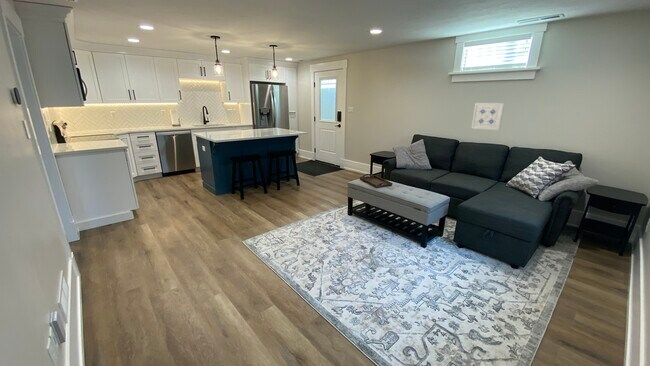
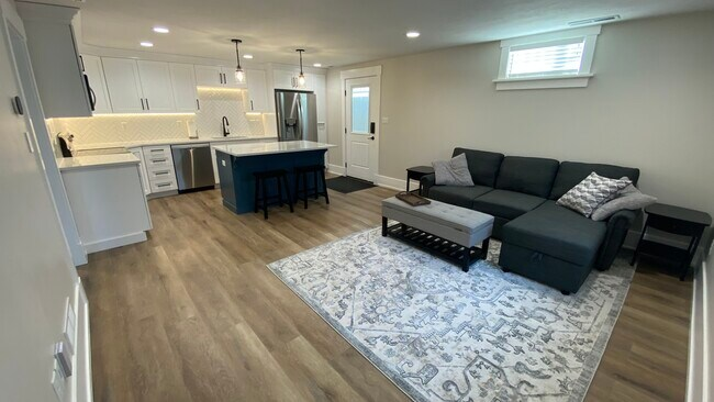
- wall art (487, 116)
